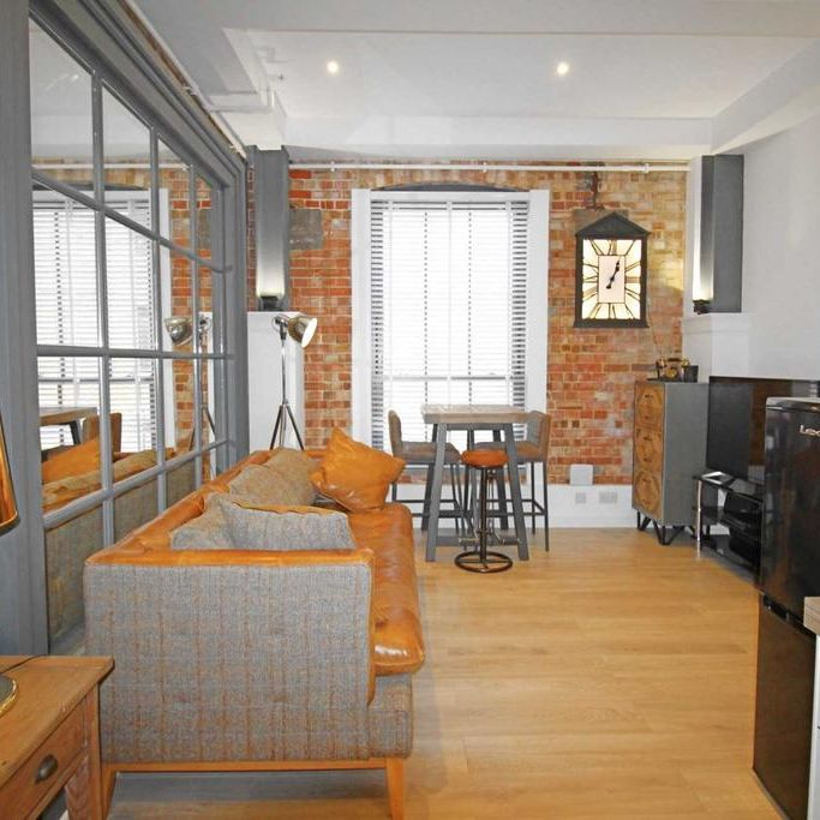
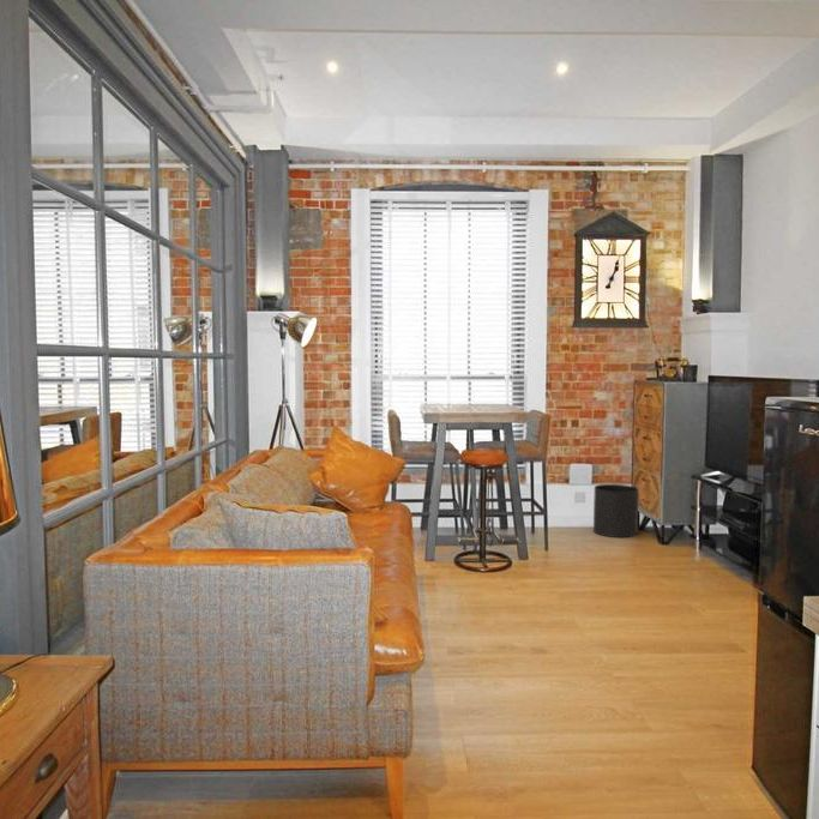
+ waste bin (615, 510)
